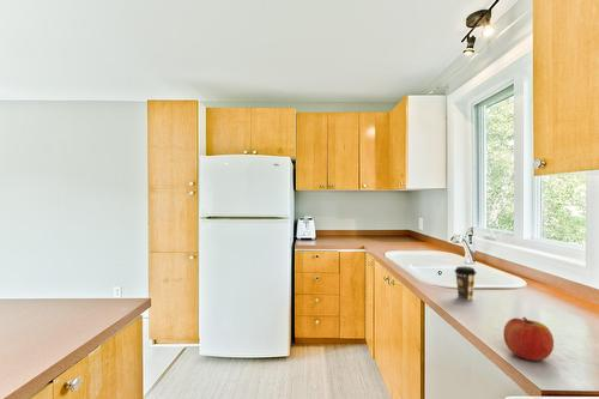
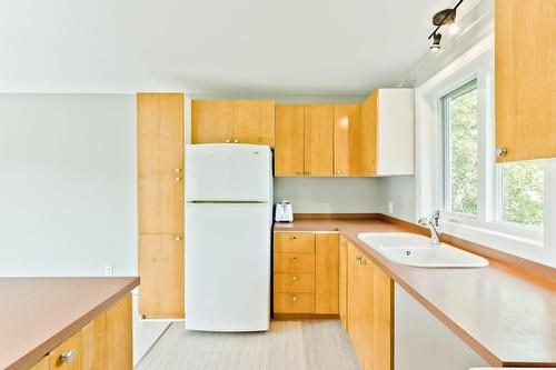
- fruit (527, 335)
- coffee cup (465, 283)
